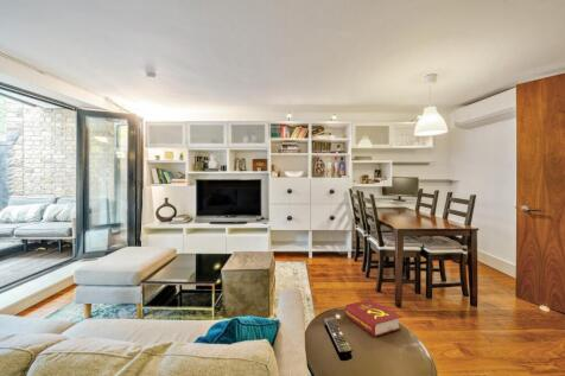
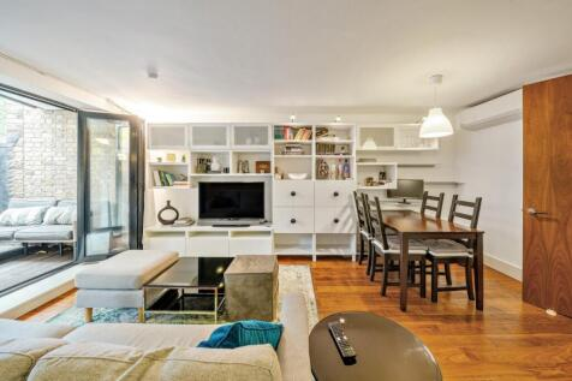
- book (372, 316)
